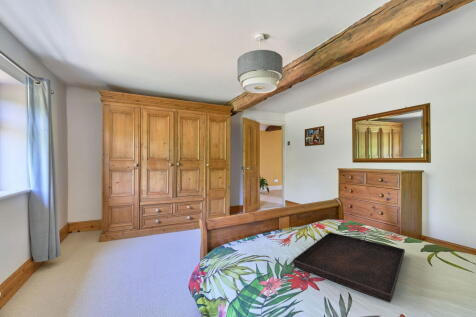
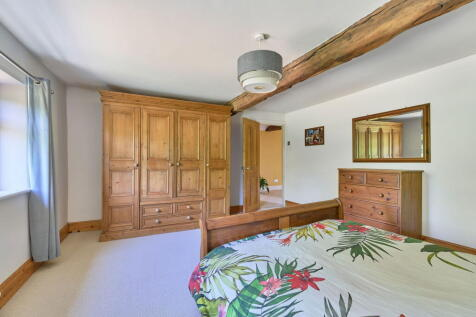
- serving tray (351, 257)
